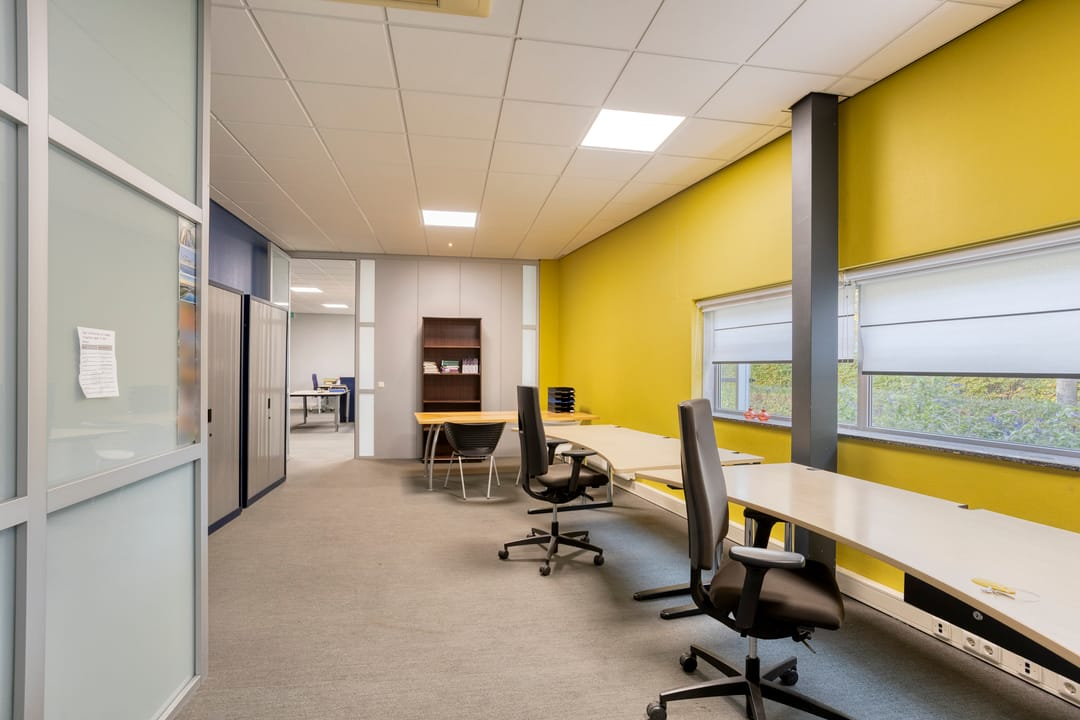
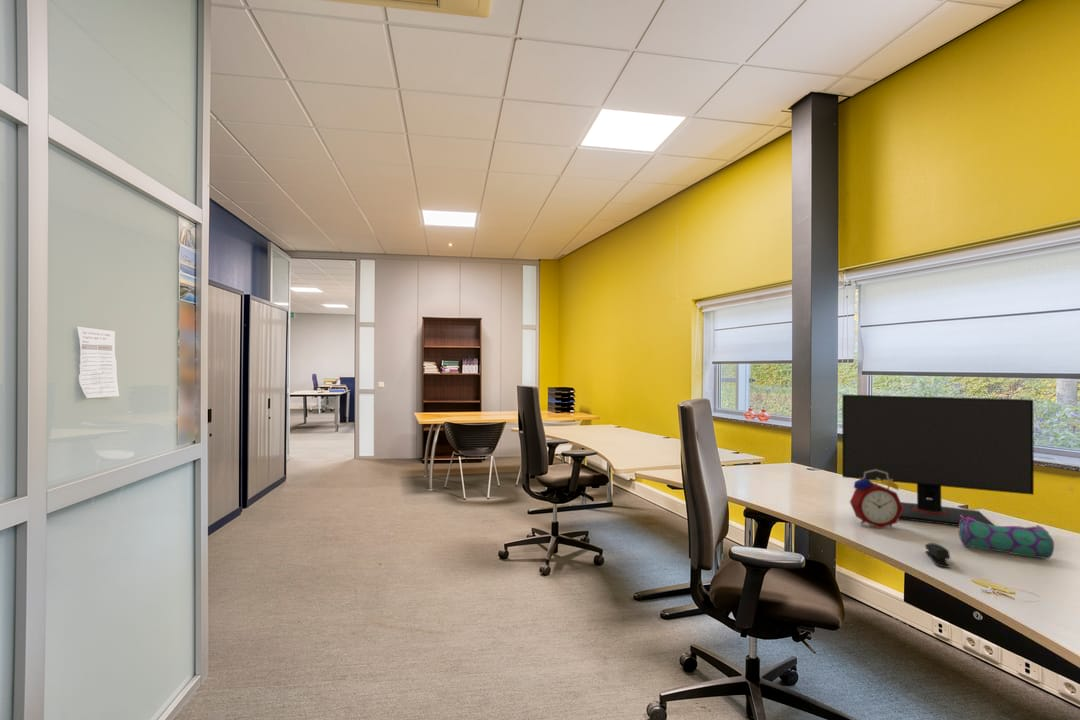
+ computer monitor (930, 456)
+ stapler (937, 551)
+ pencil case (1003, 536)
+ alarm clock (874, 496)
